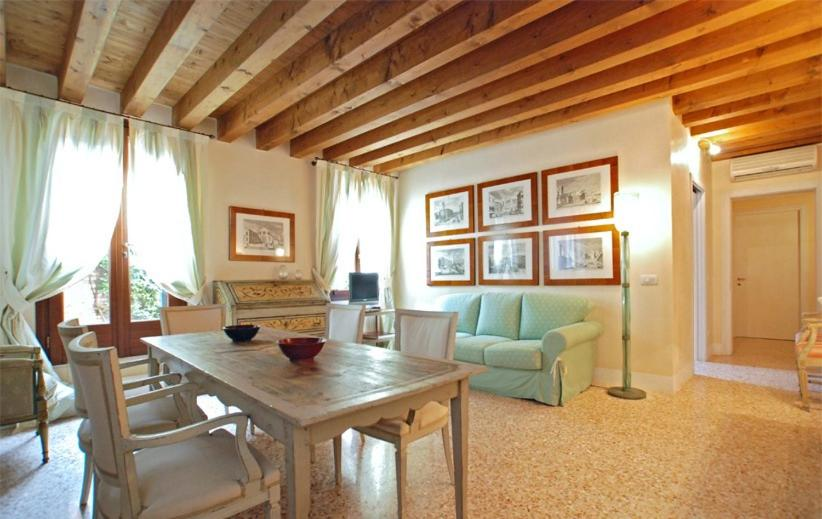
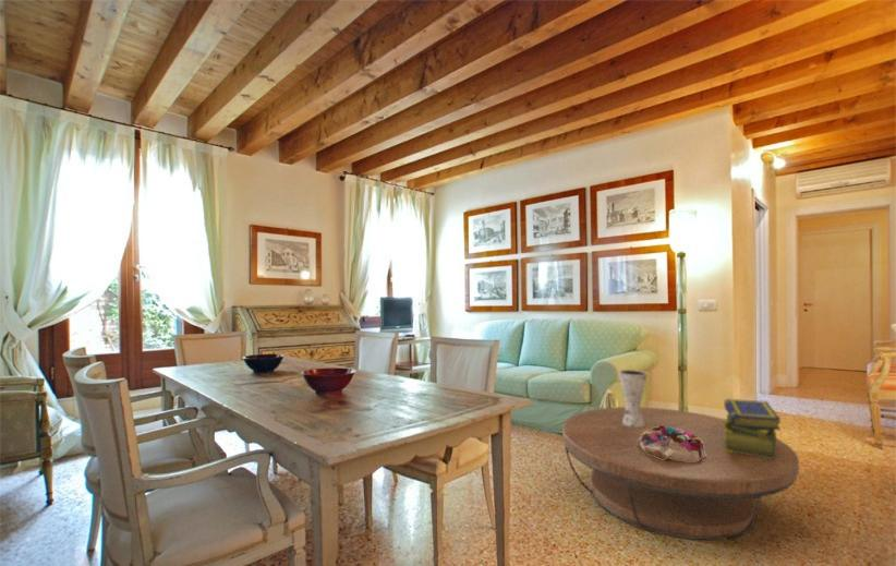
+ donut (670, 439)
+ stack of books (751, 425)
+ vase (632, 397)
+ coffee table (668, 467)
